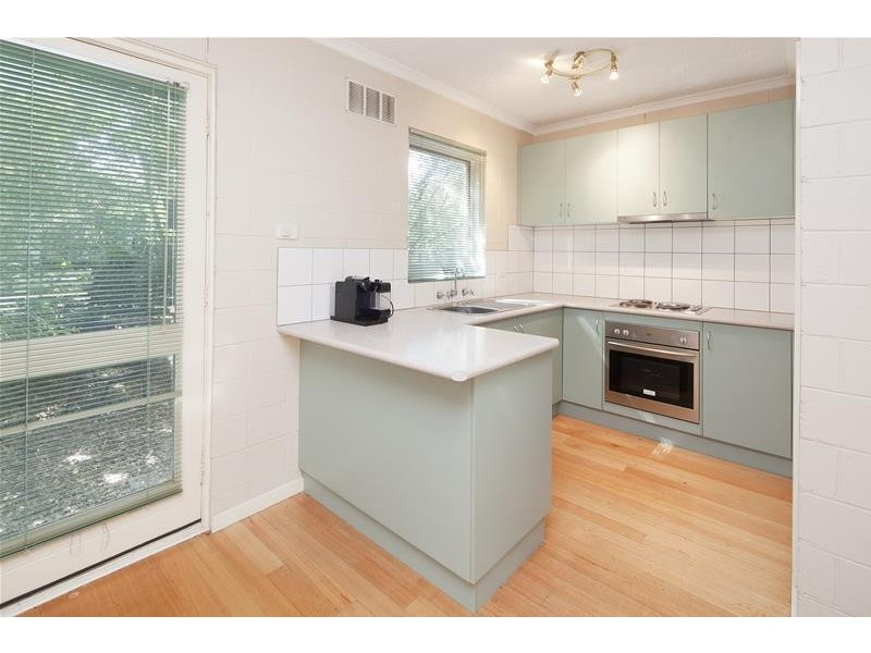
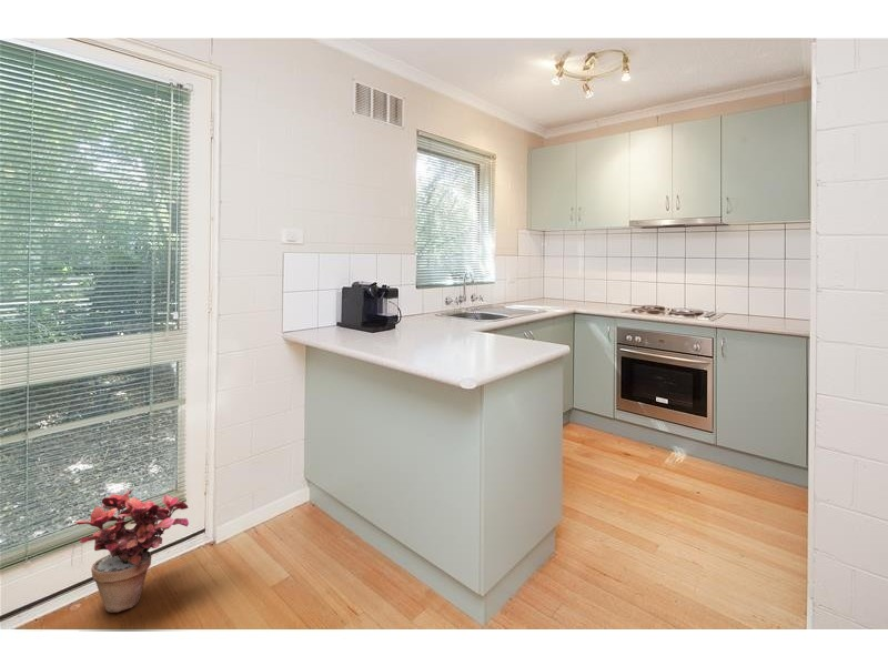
+ potted plant (132, 548)
